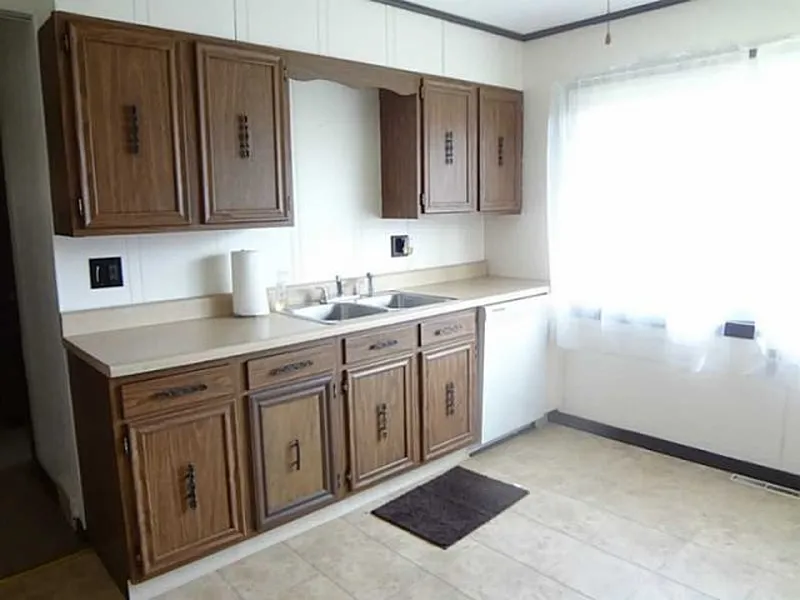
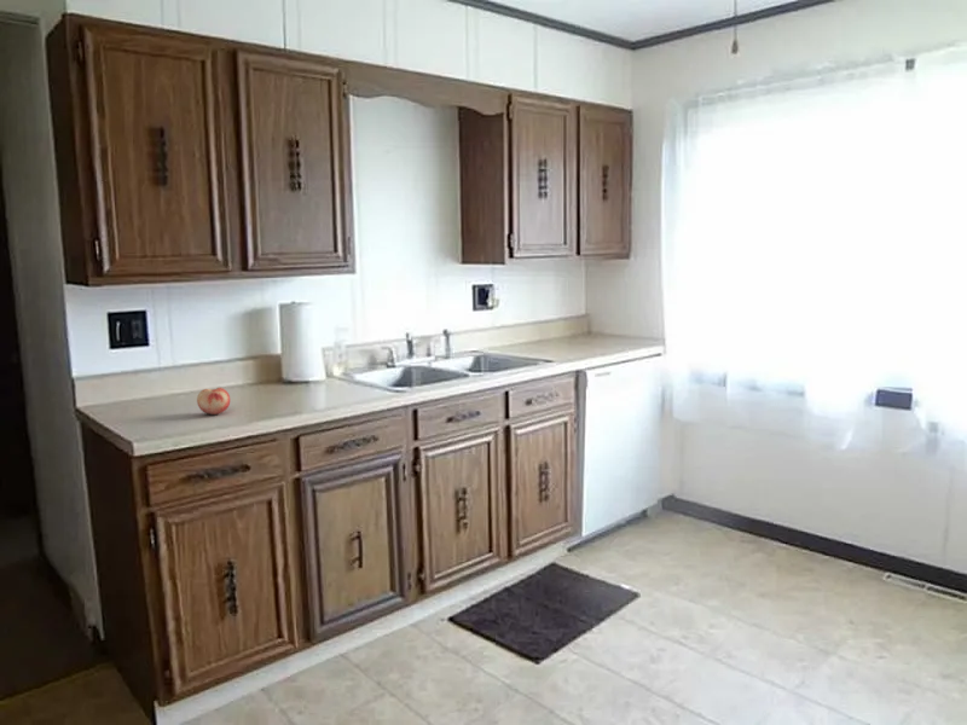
+ fruit (213, 400)
